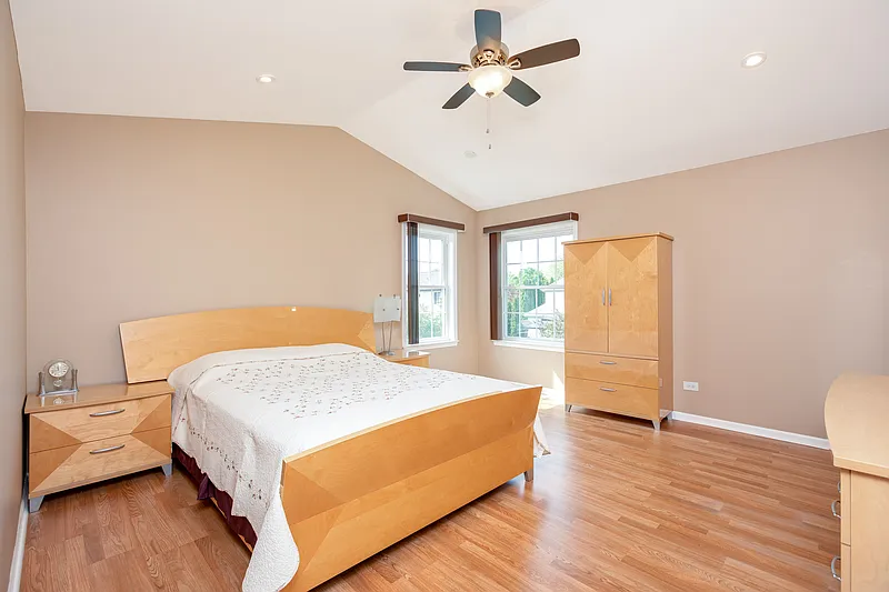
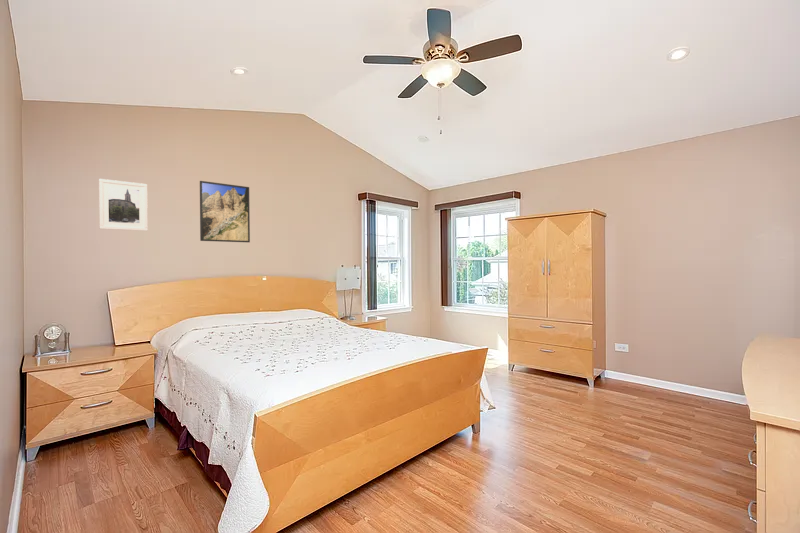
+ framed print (225, 212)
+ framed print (124, 205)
